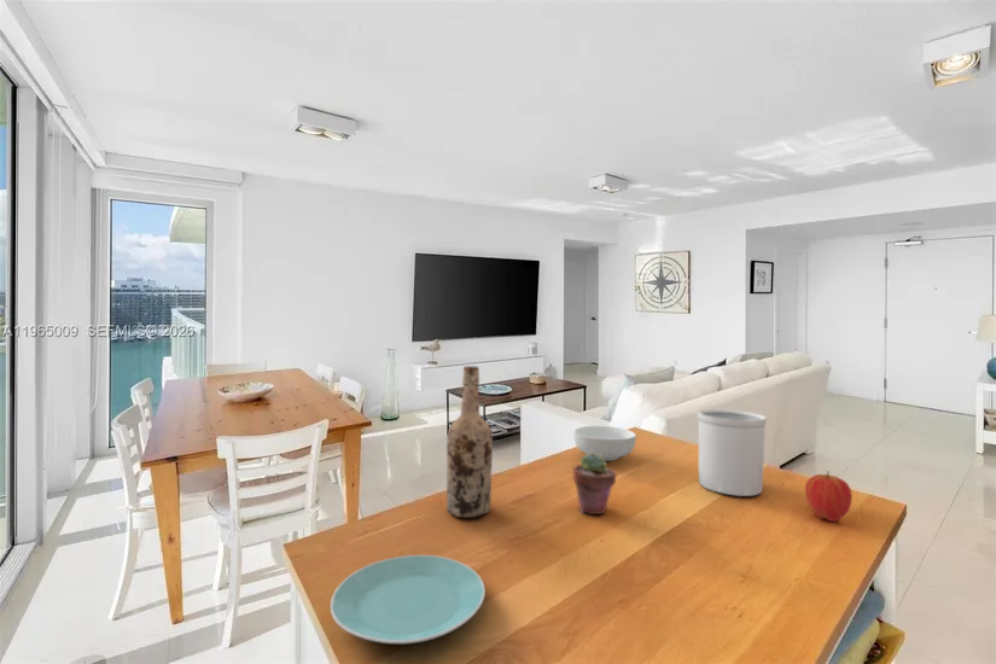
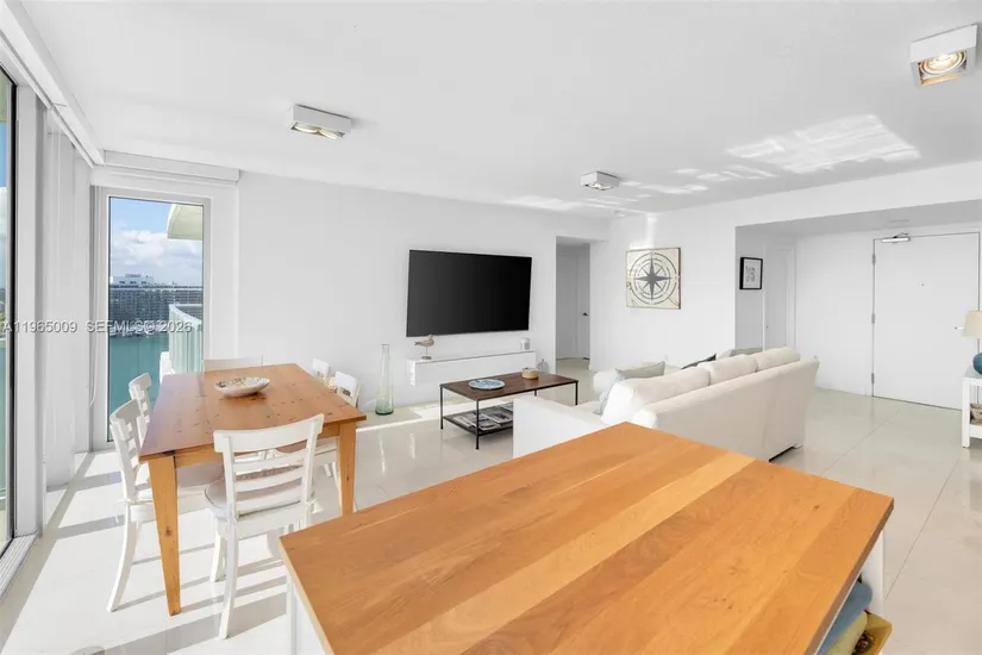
- apple (827, 494)
- wine bottle (470, 438)
- utensil holder (730, 449)
- plate (409, 599)
- potted succulent (593, 480)
- cereal bowl (604, 444)
